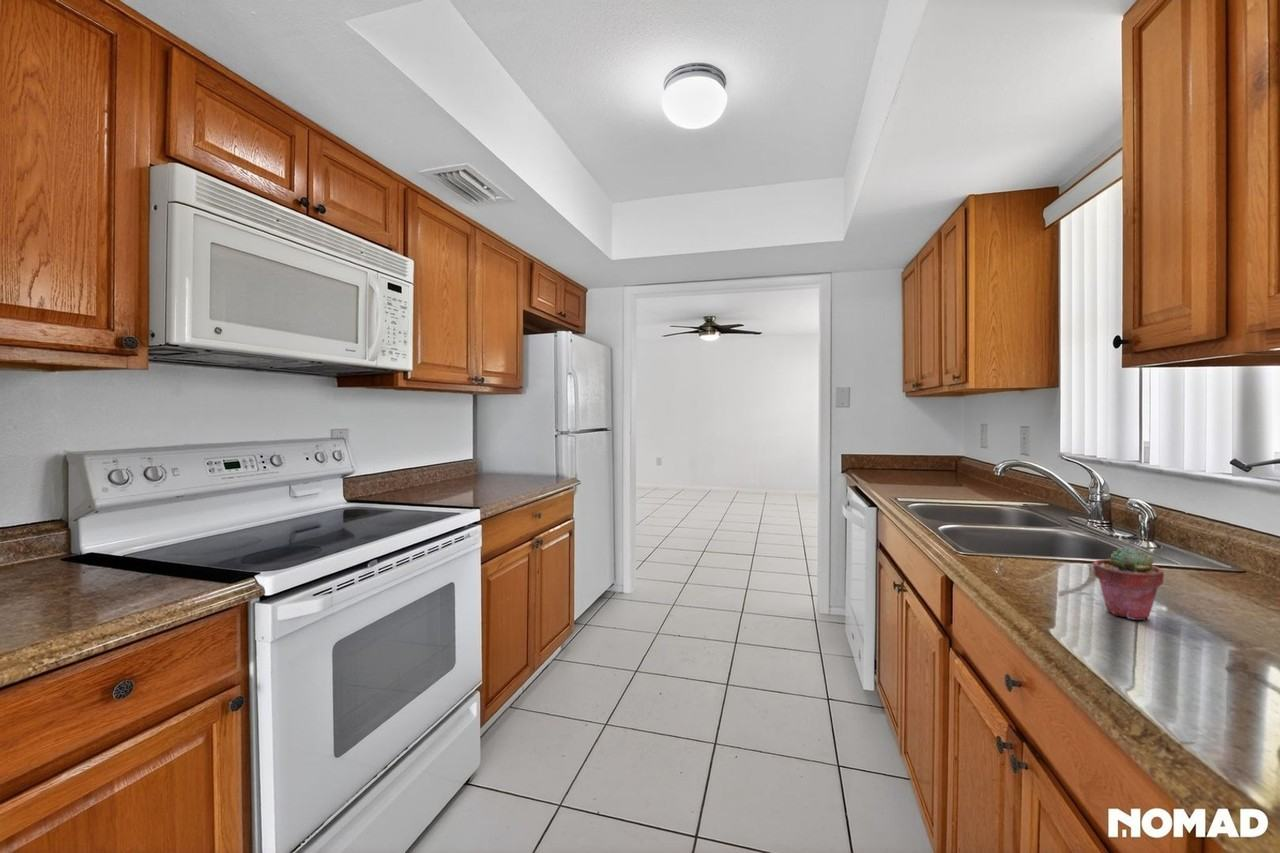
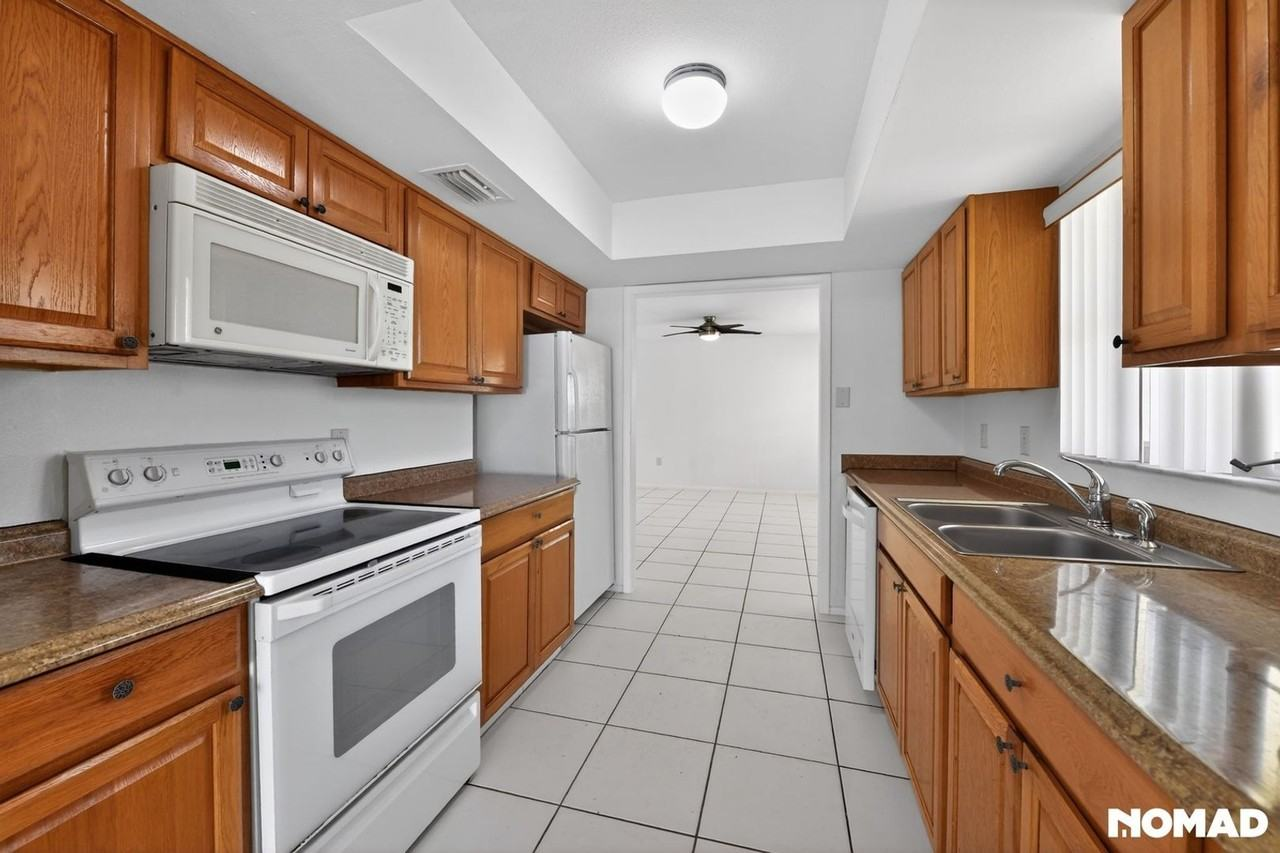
- potted succulent (1127, 579)
